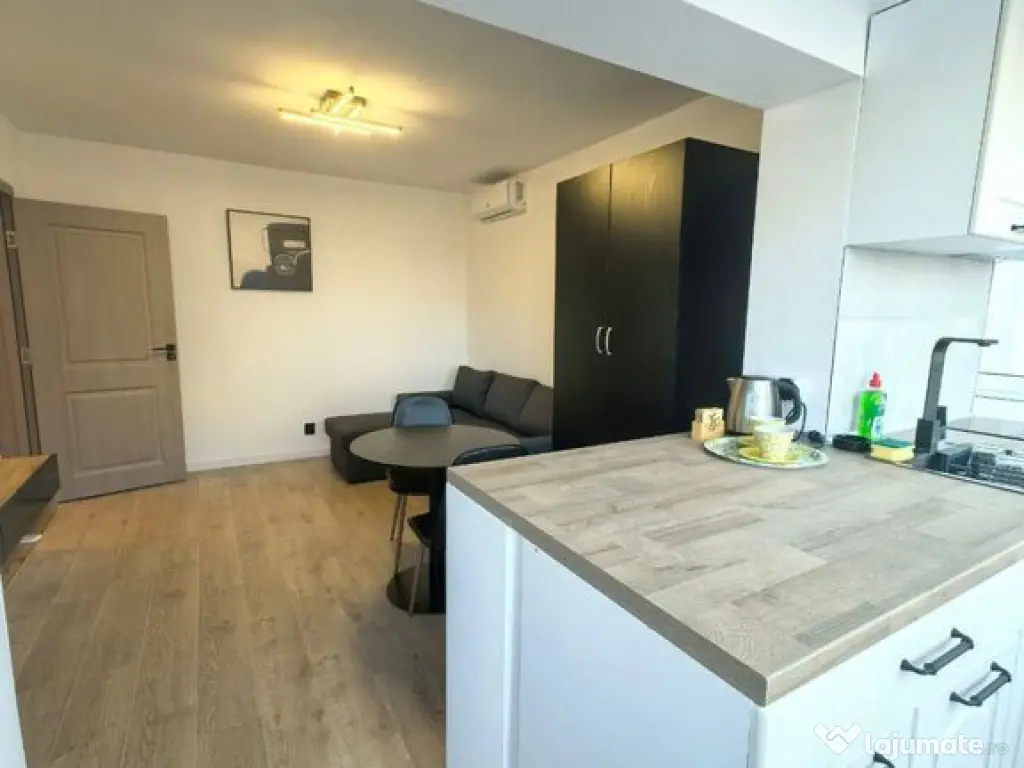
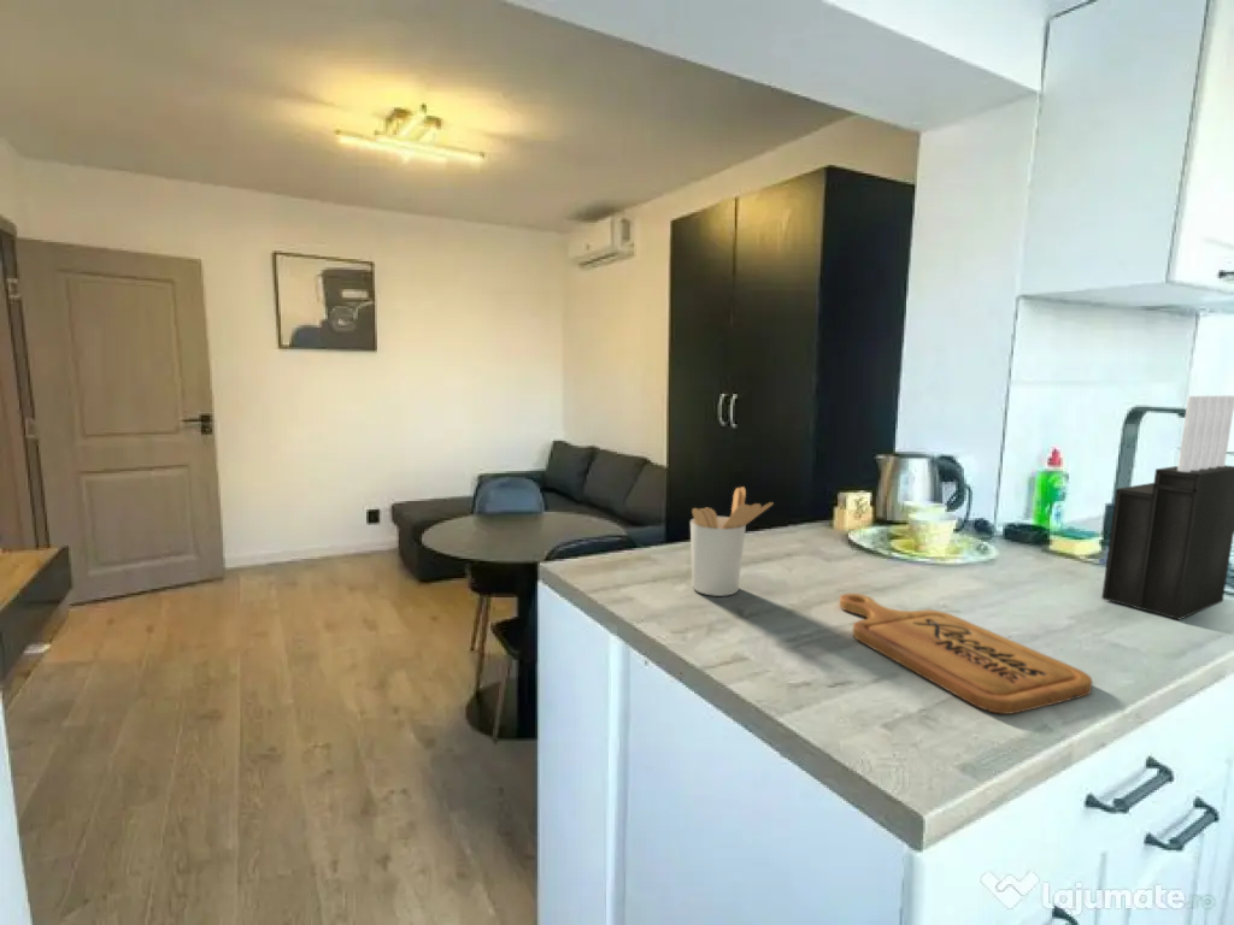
+ knife block (1168, 499)
+ utensil holder (728, 542)
+ cutting board (930, 638)
